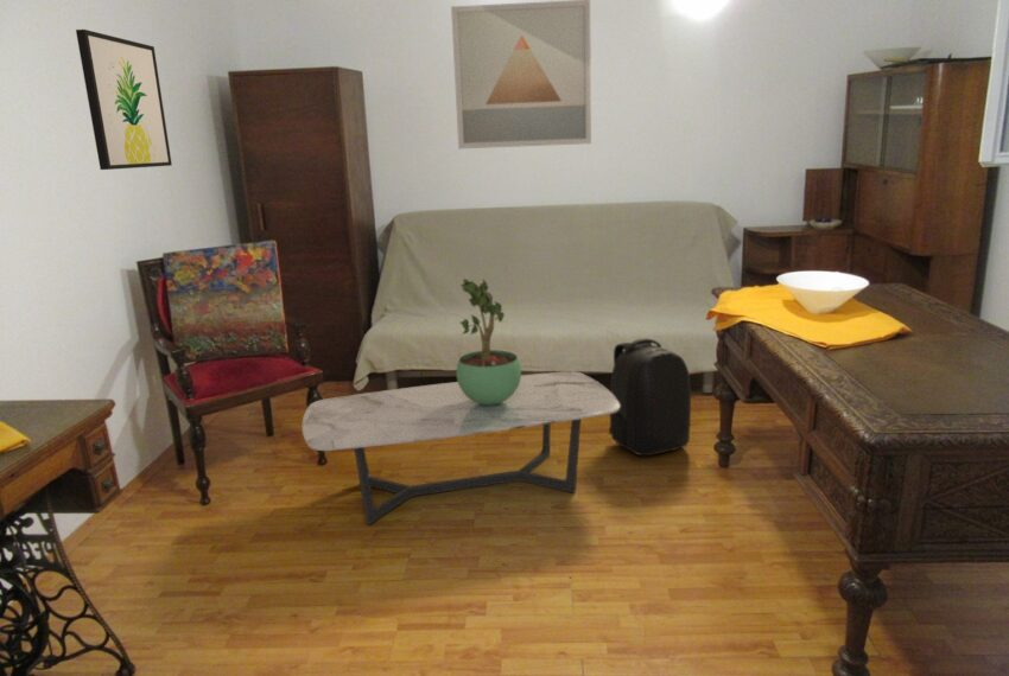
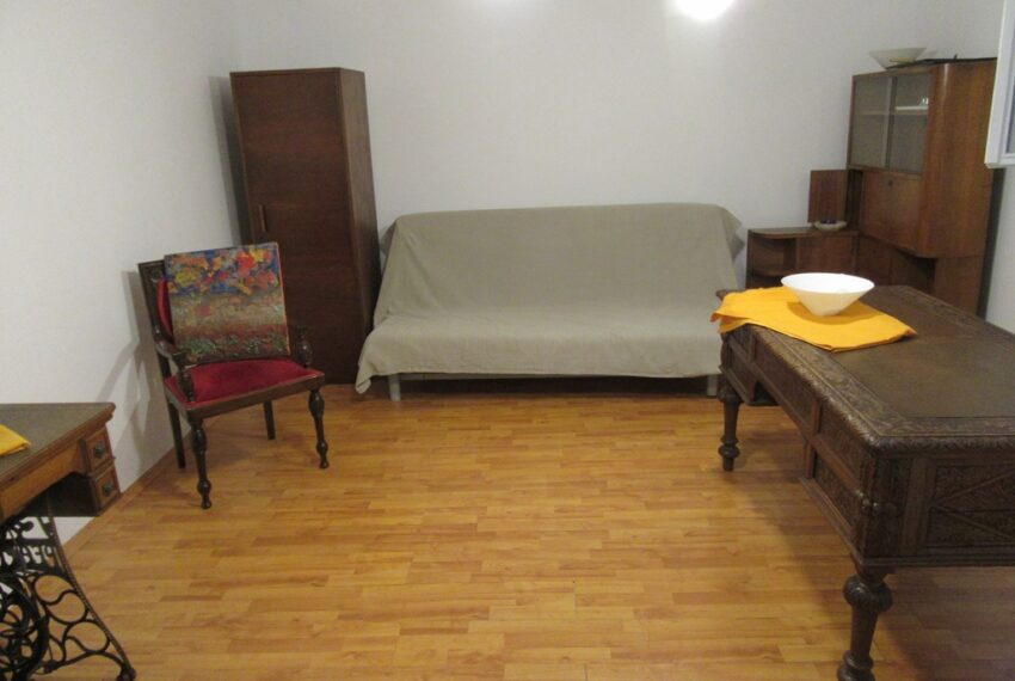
- backpack (647, 393)
- potted plant (488, 342)
- coffee table (462, 435)
- wall art (522, 76)
- wall art (128, 104)
